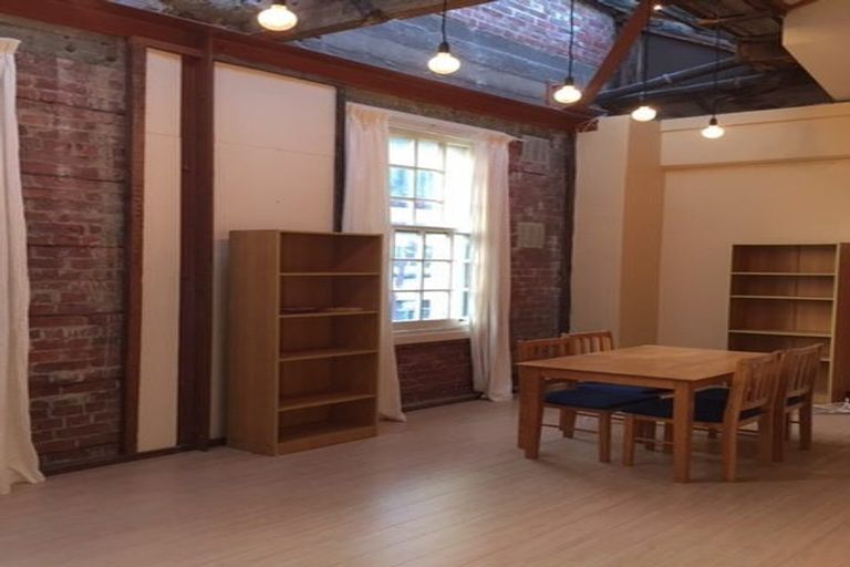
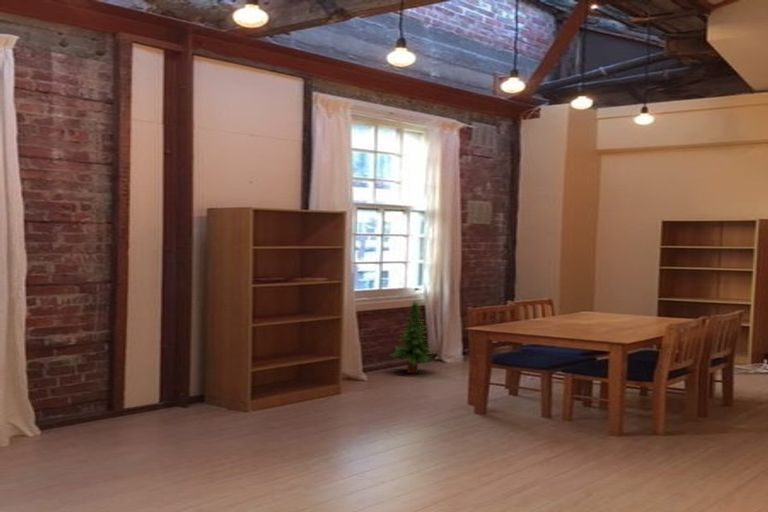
+ tree (413, 336)
